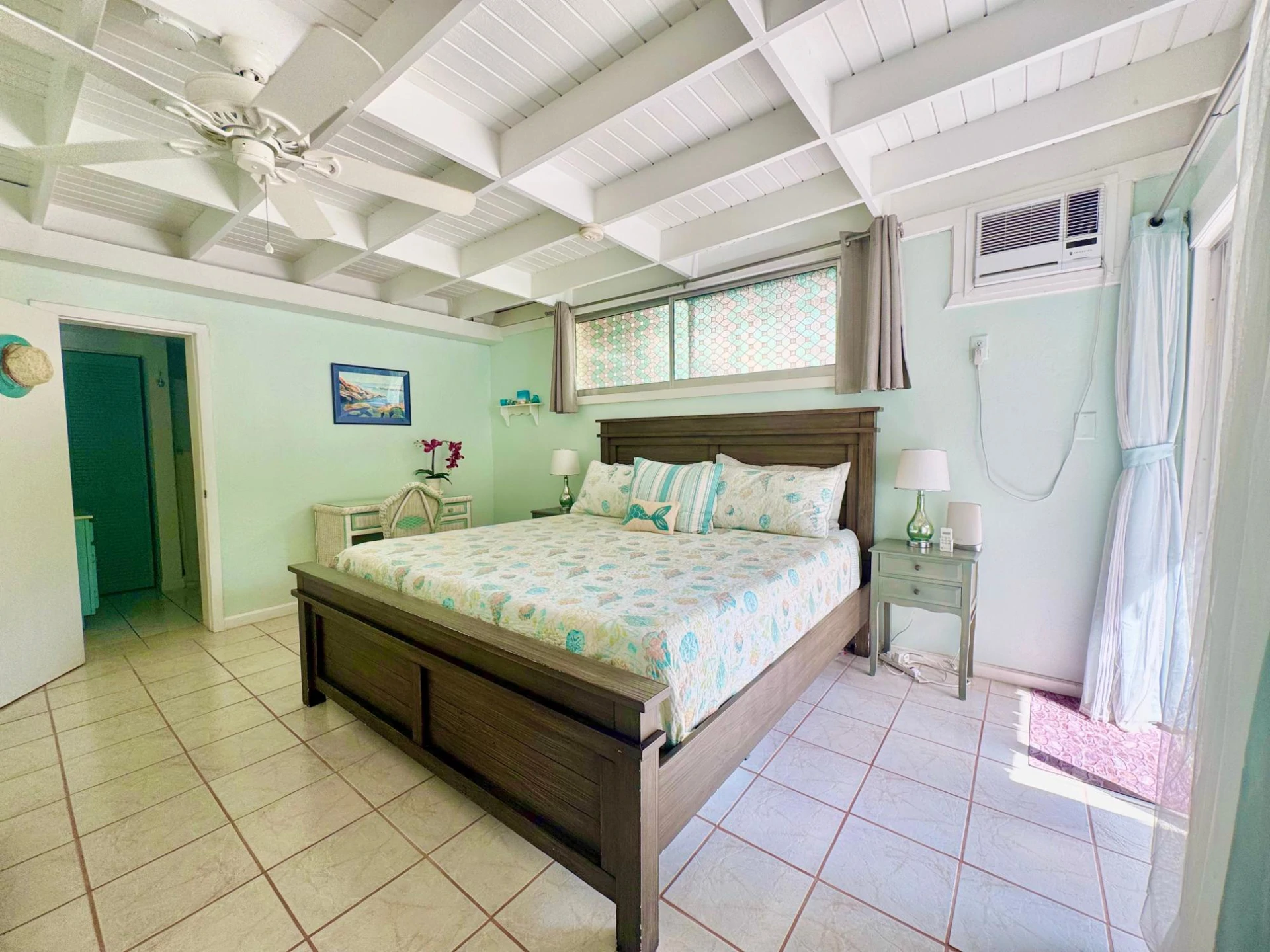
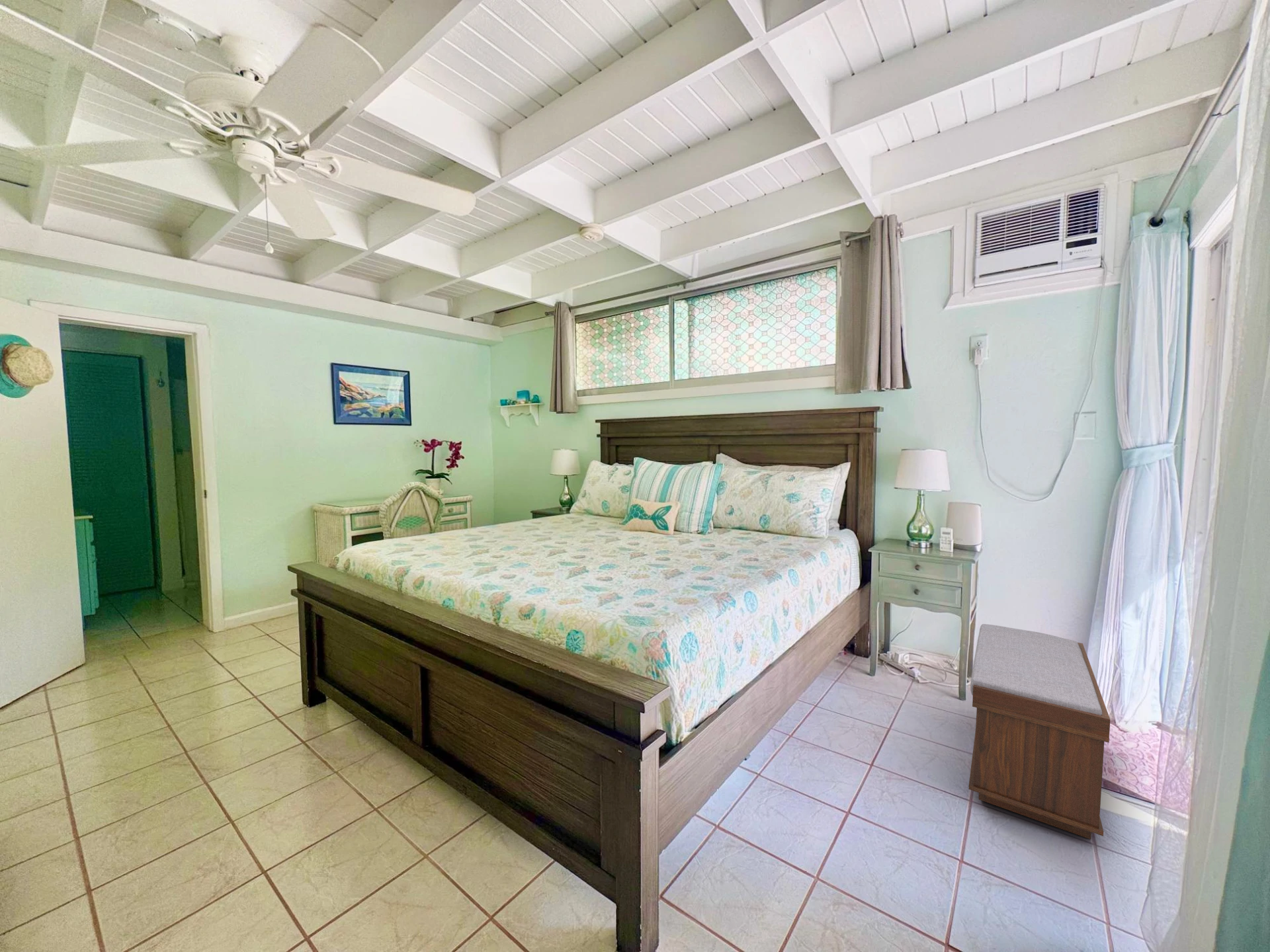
+ bench (1029, 712)
